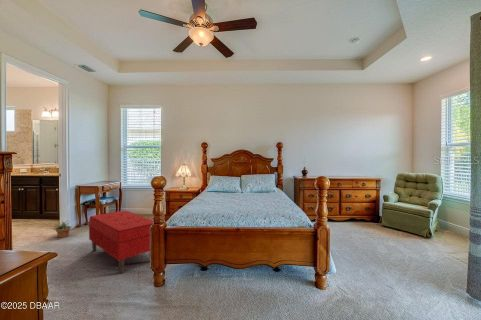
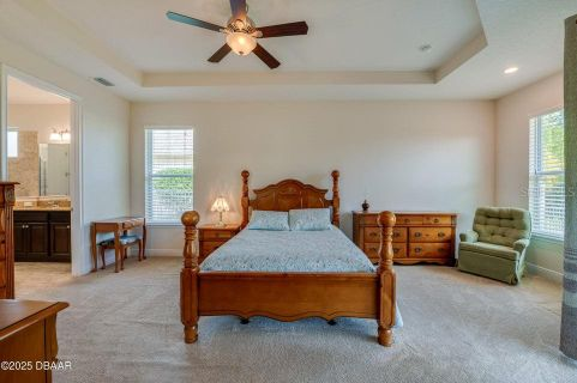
- potted plant (64, 228)
- bench (122, 237)
